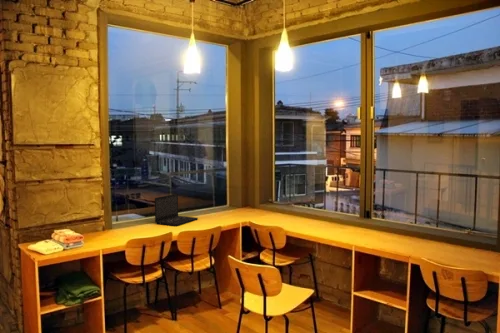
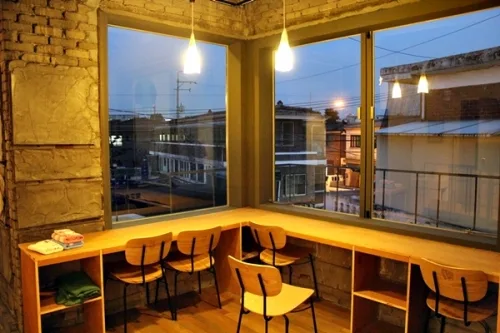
- laptop (177, 209)
